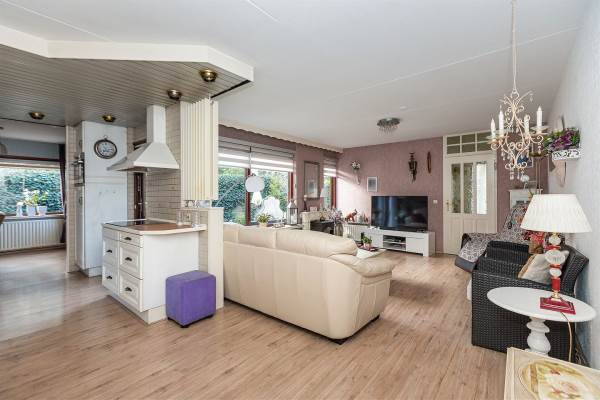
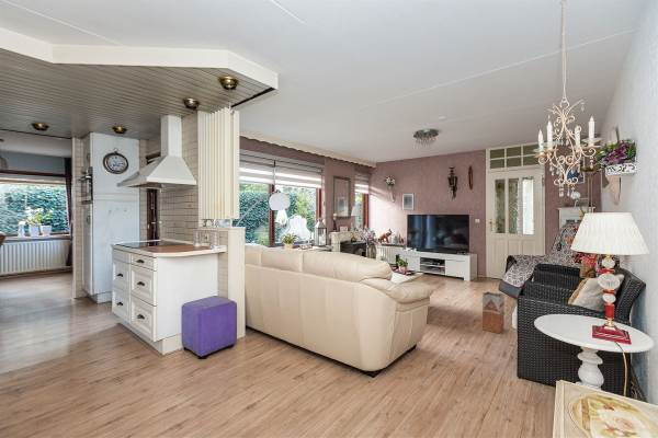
+ waste bin (491, 310)
